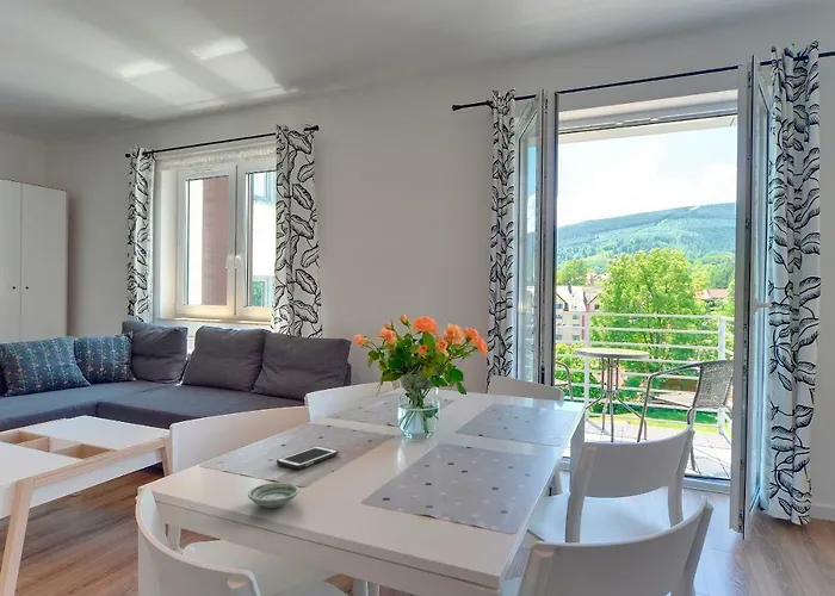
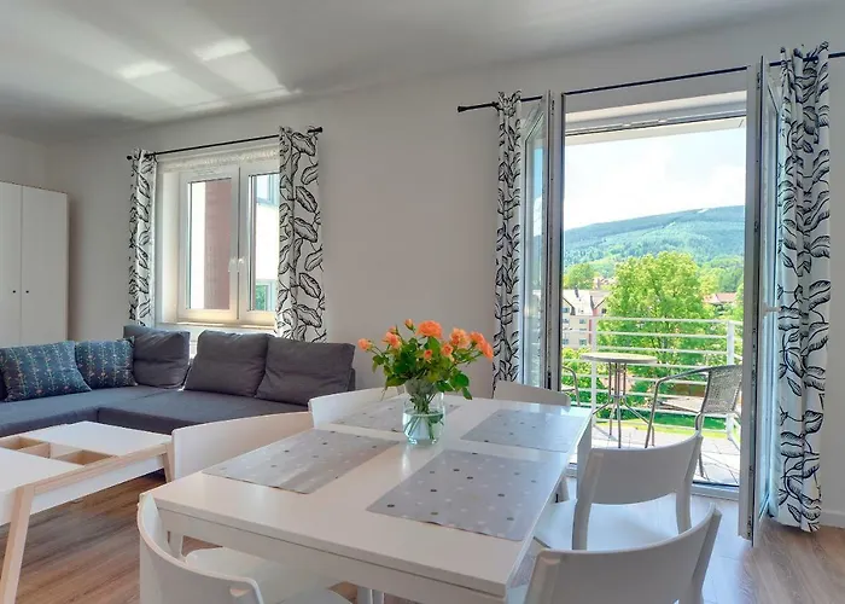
- saucer (273, 496)
- cell phone (308, 457)
